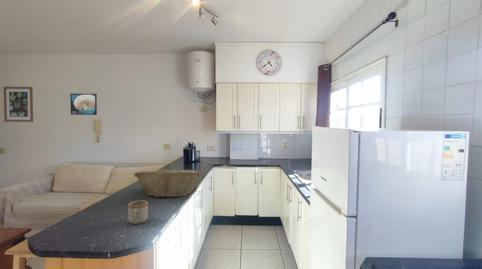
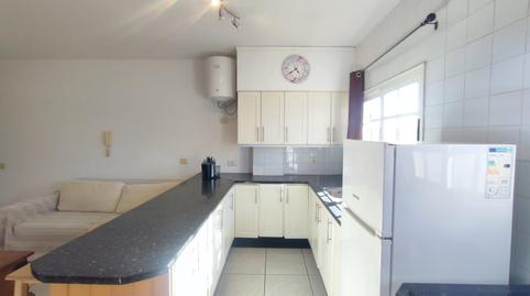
- mug (137, 213)
- wall art (18, 104)
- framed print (83, 104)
- fruit basket (168, 179)
